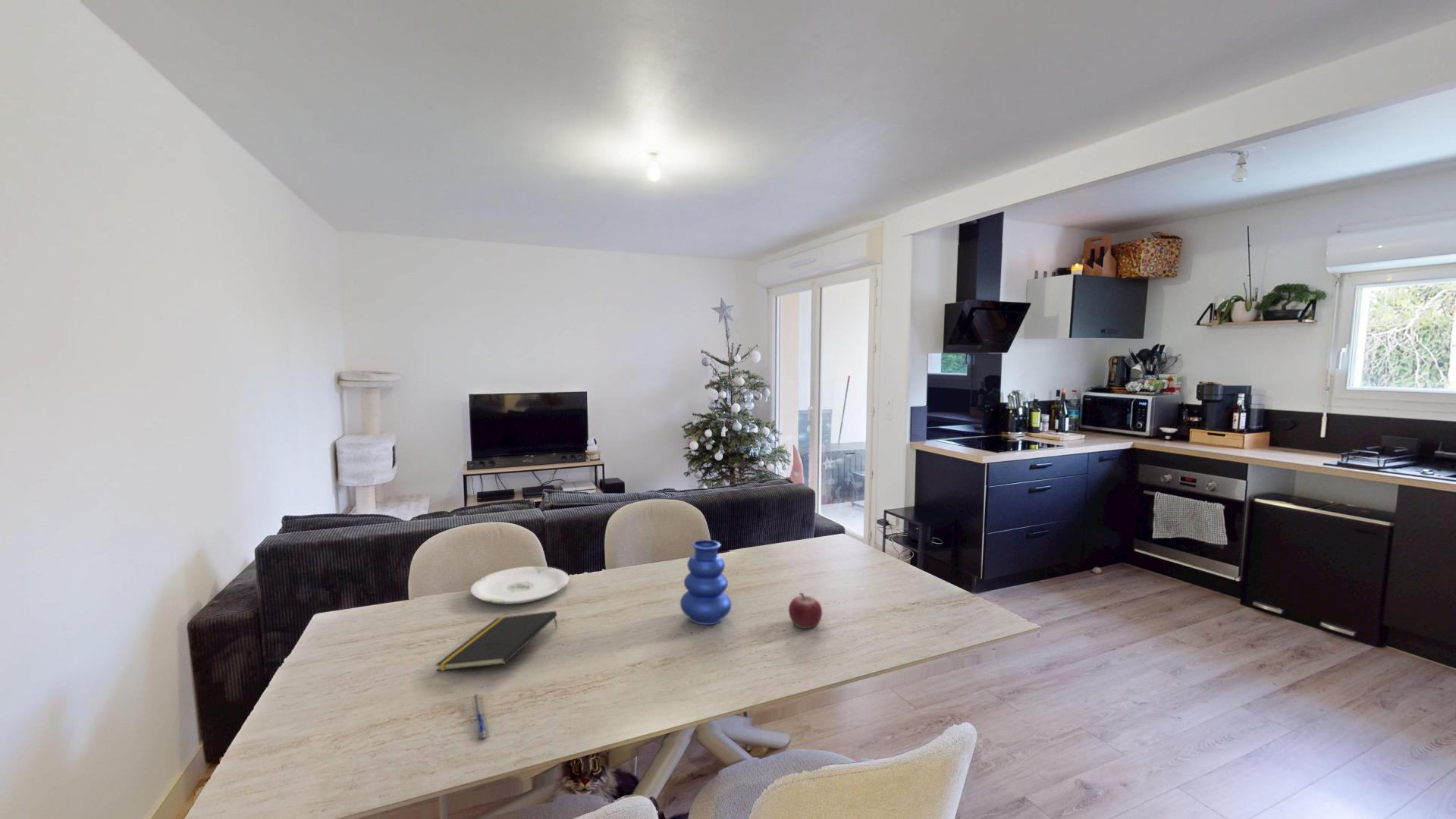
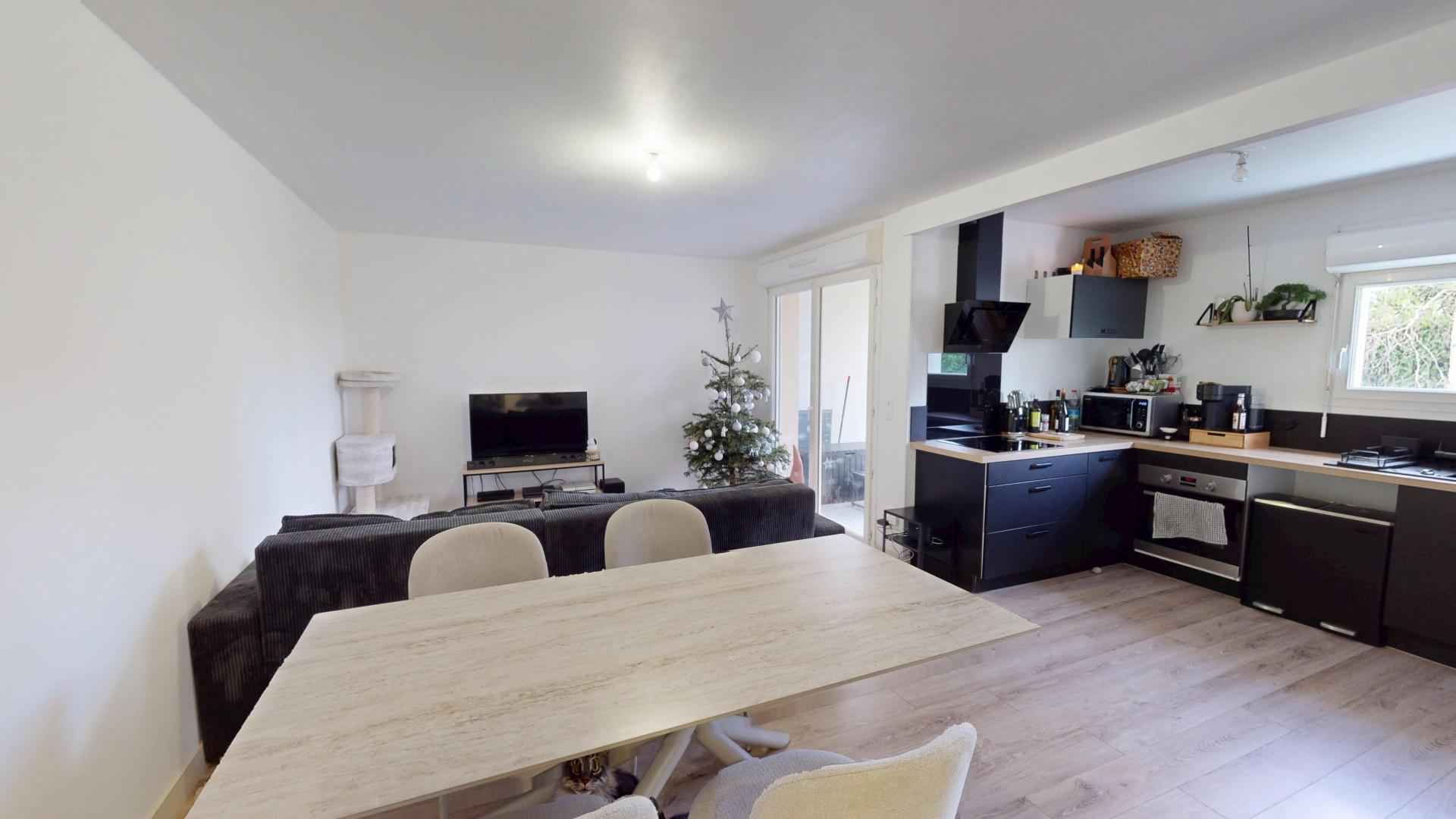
- notepad (500, 639)
- vase (705, 581)
- fruit (805, 608)
- plate (521, 586)
- pen (479, 714)
